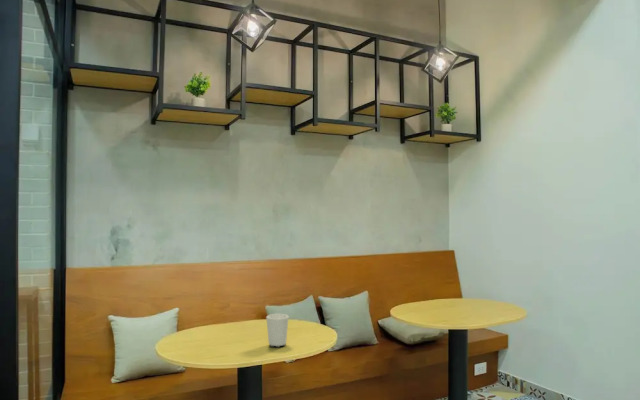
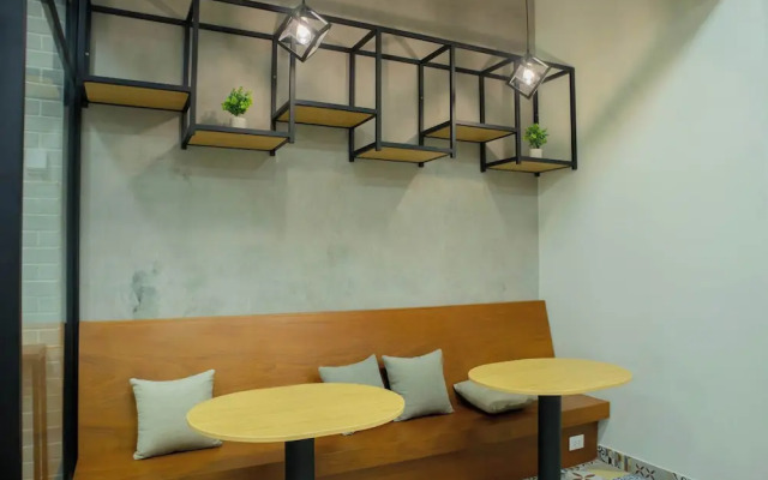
- cup (277, 330)
